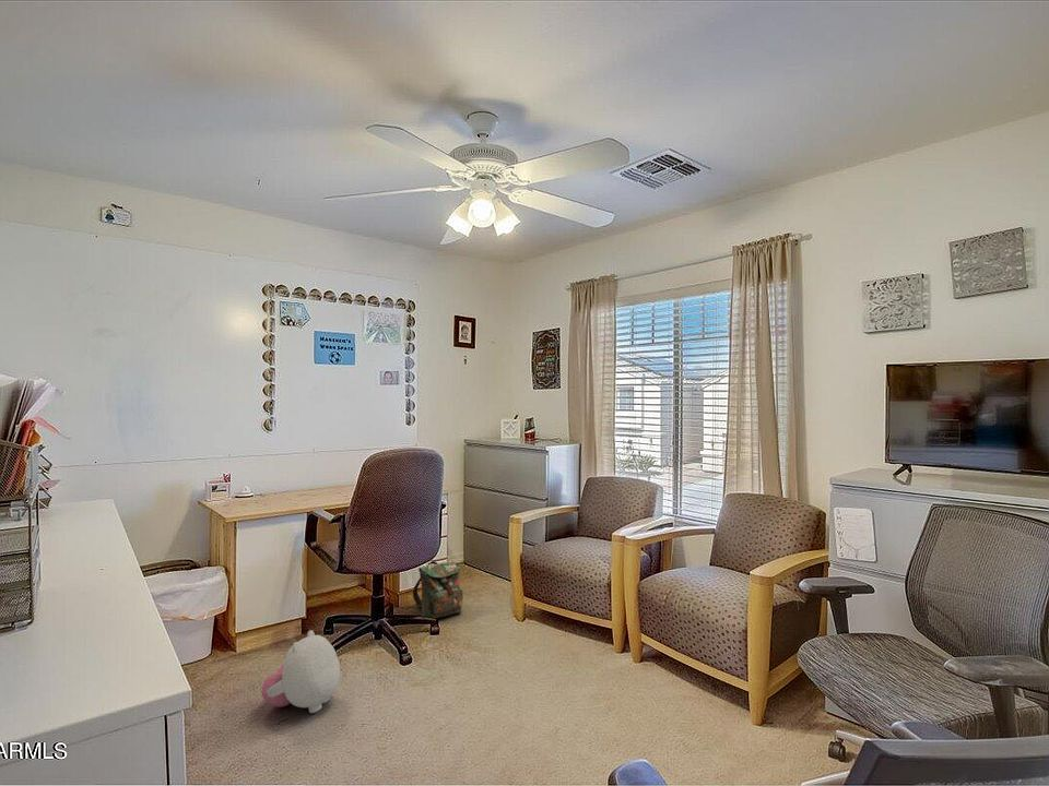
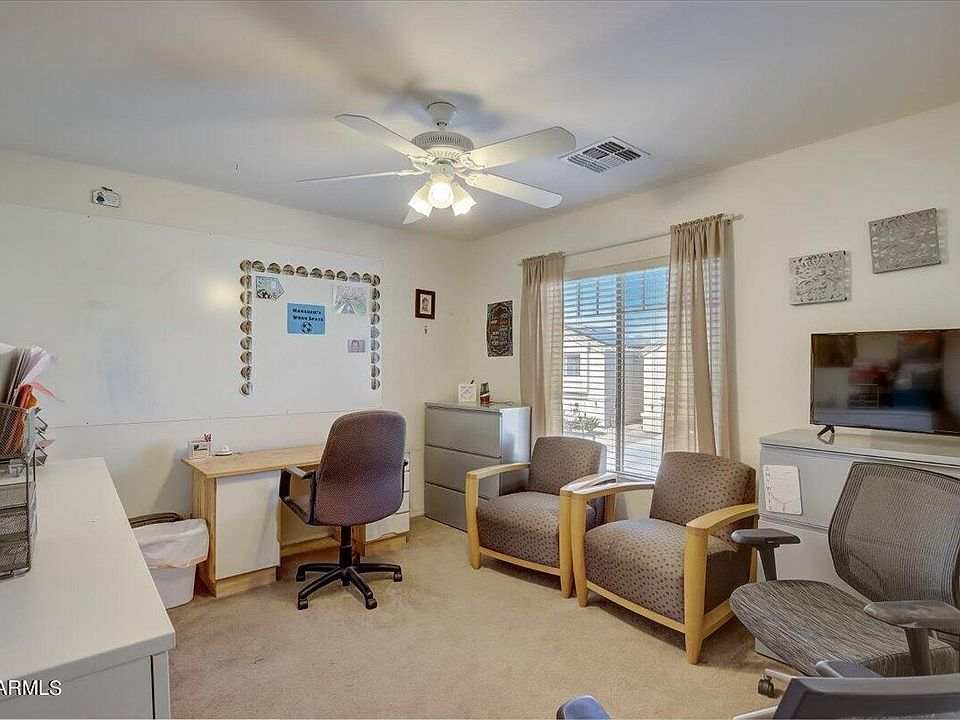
- backpack (436, 586)
- plush toy (303, 670)
